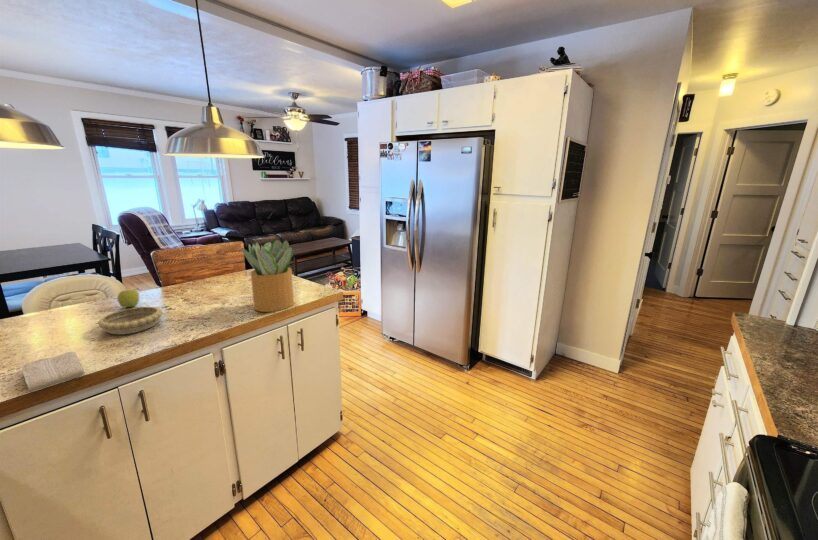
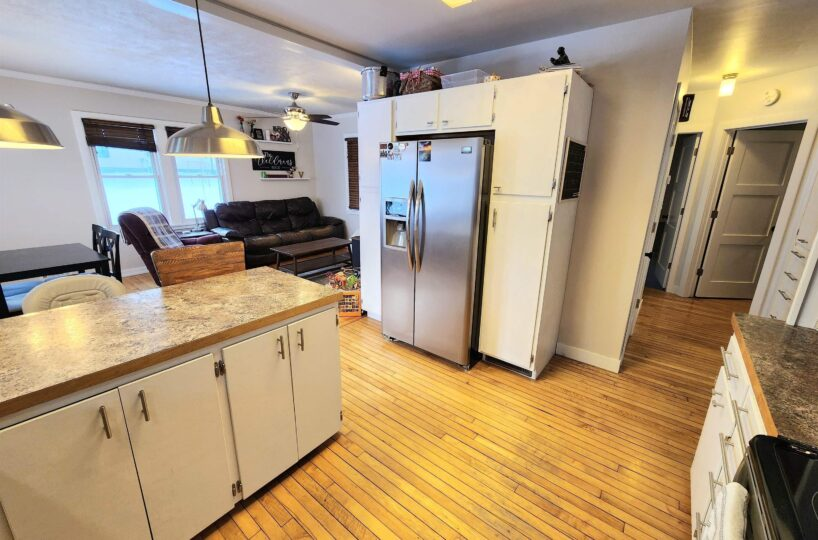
- decorative bowl (132, 320)
- potted plant (268, 275)
- apple (128, 298)
- washcloth (53, 369)
